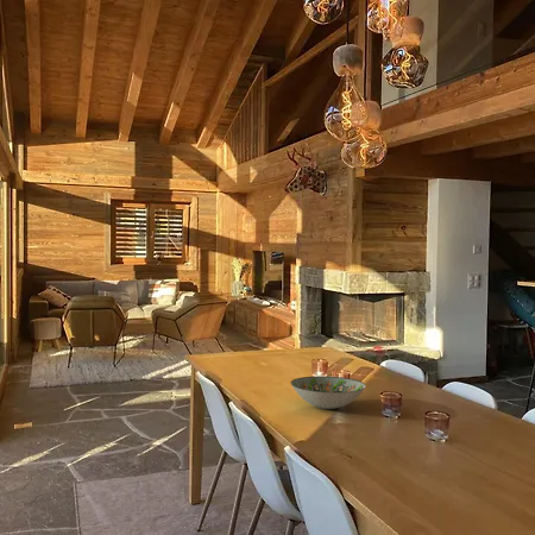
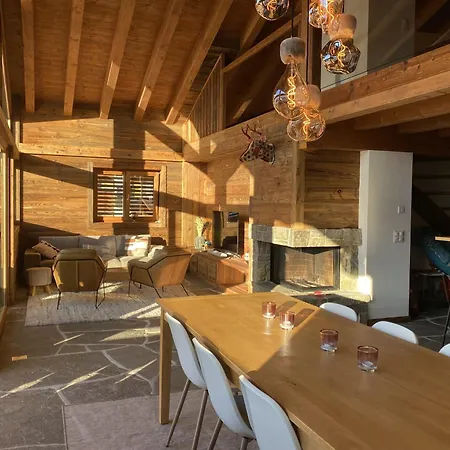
- decorative bowl (327, 395)
